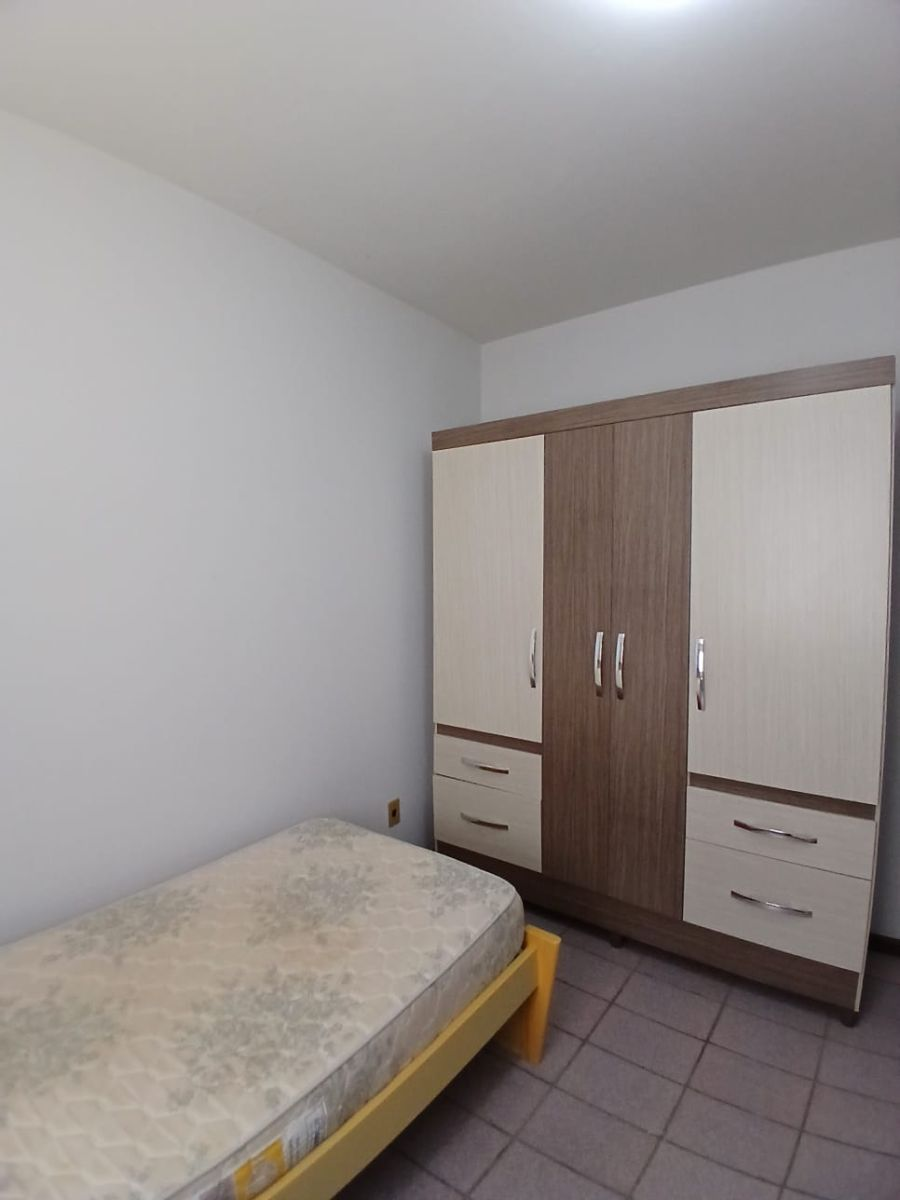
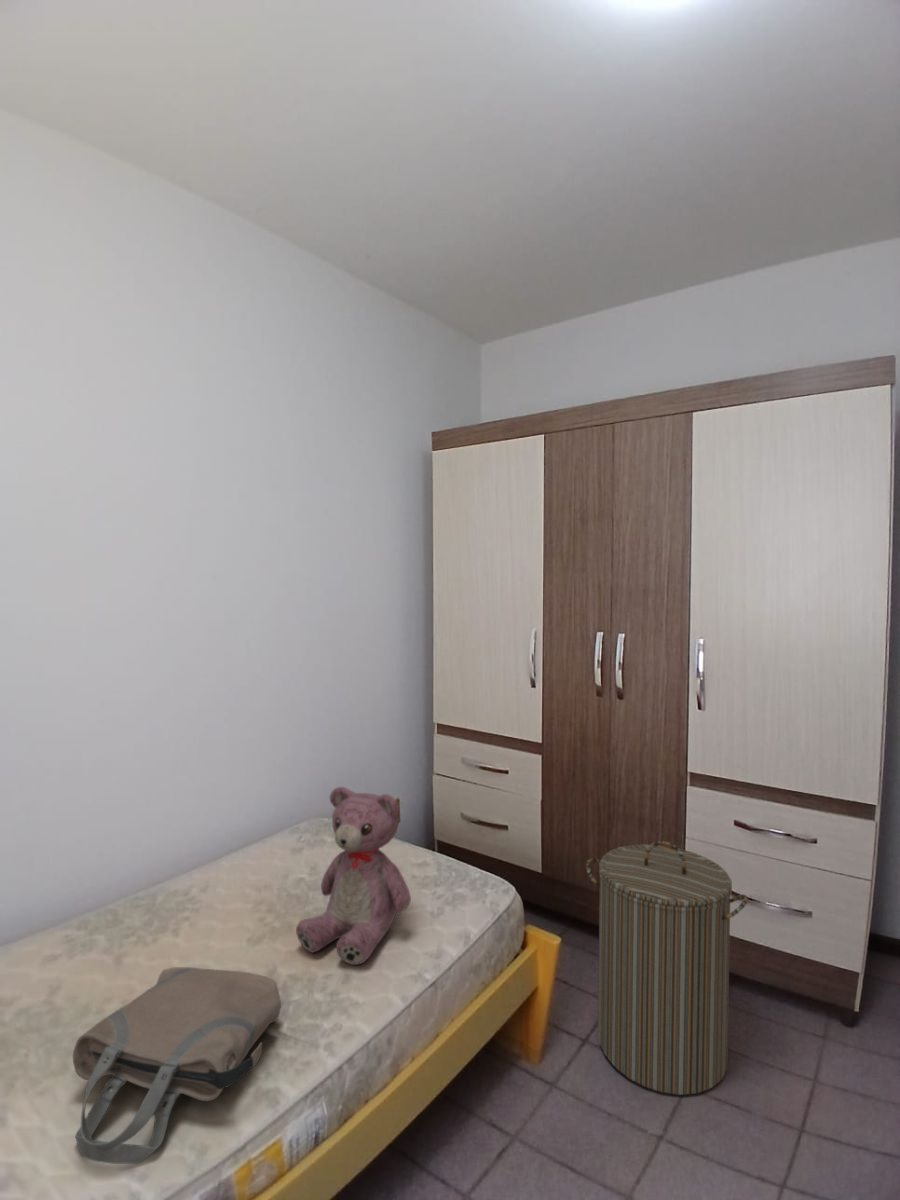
+ tote bag (174, 1052)
+ laundry hamper (662, 944)
+ teddy bear (354, 867)
